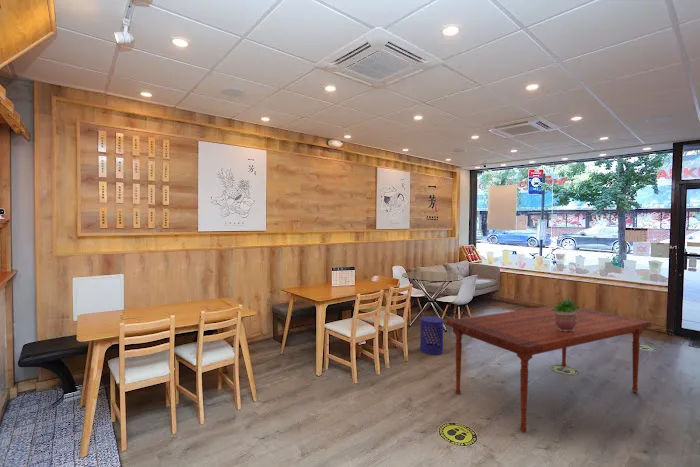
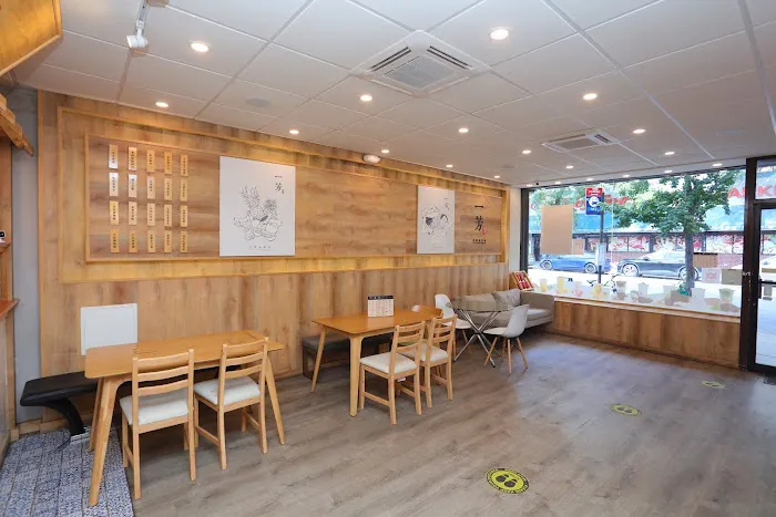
- dining table (547, 351)
- waste bin (431, 335)
- potted plant (564, 313)
